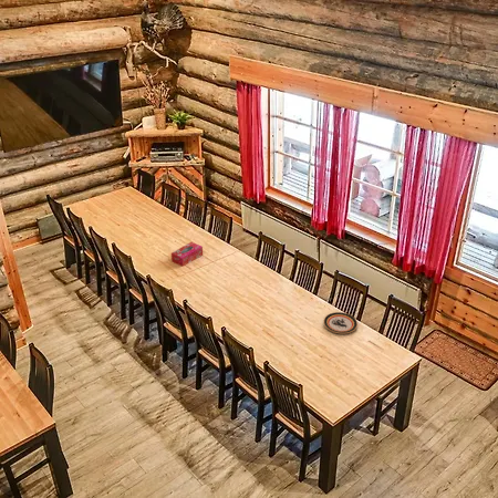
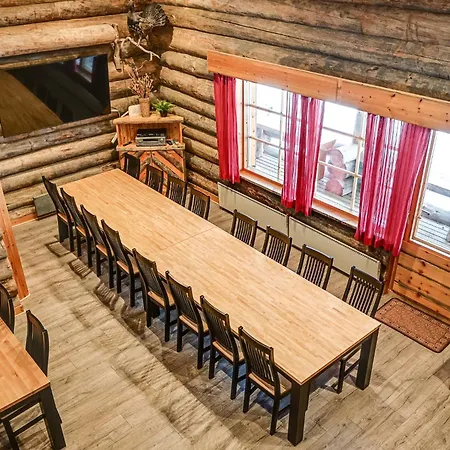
- plate (340, 323)
- tissue box (187, 253)
